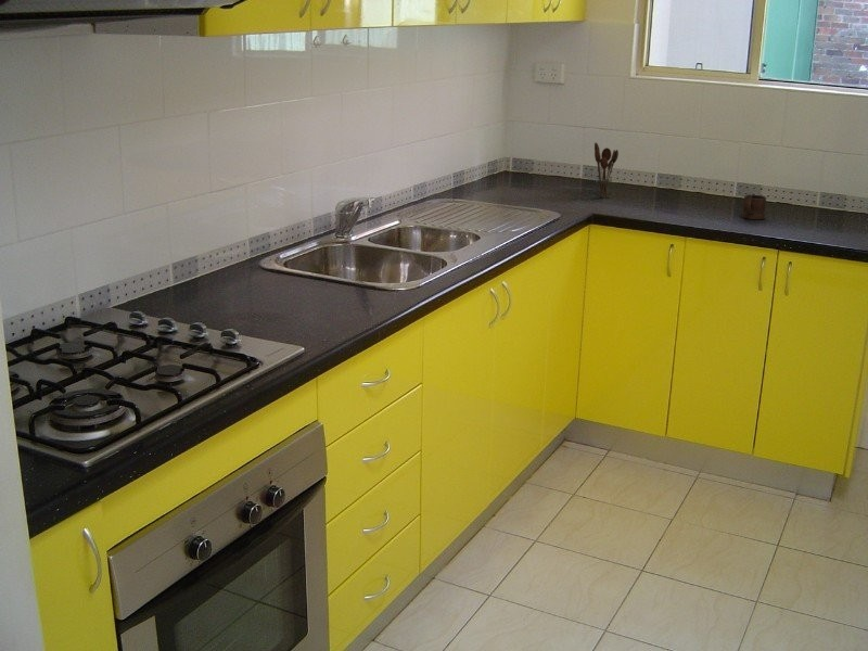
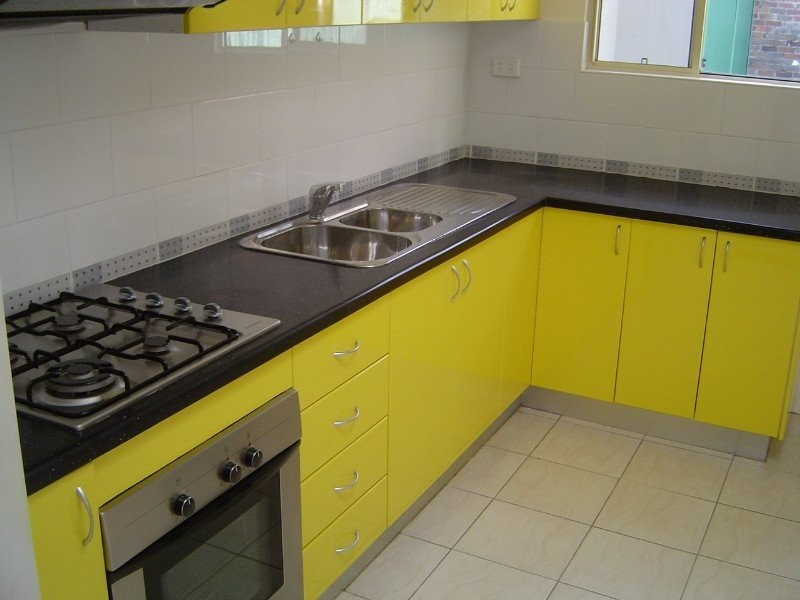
- utensil holder (603, 170)
- mug (752, 205)
